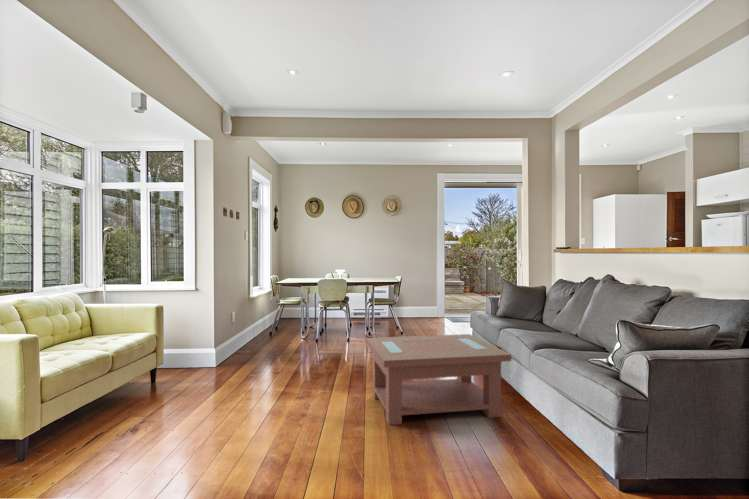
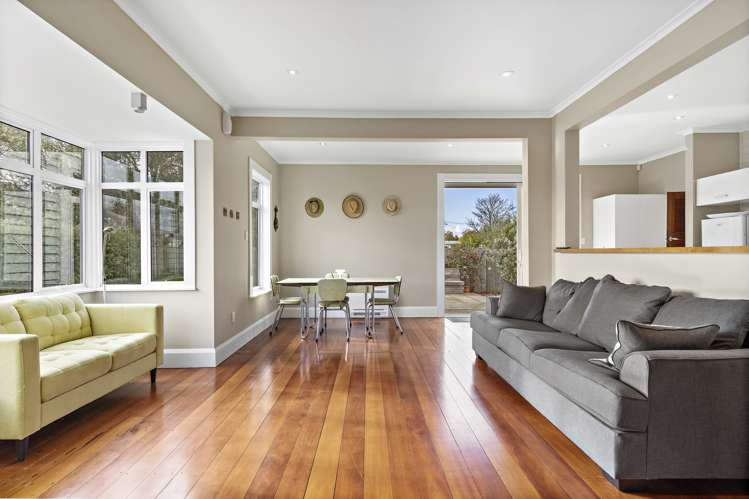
- coffee table (432, 375)
